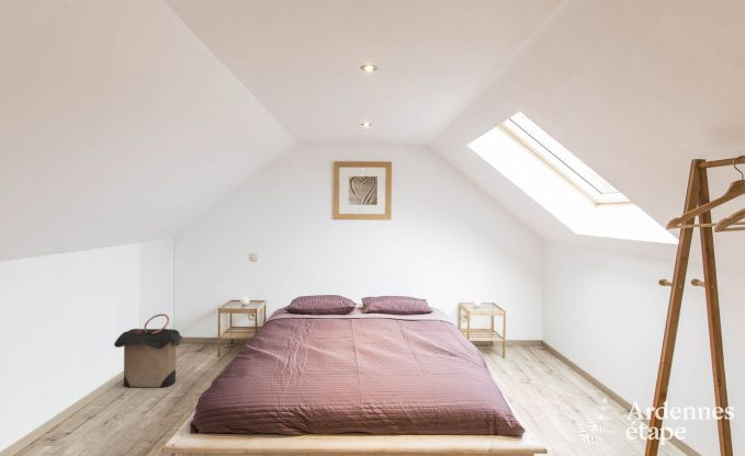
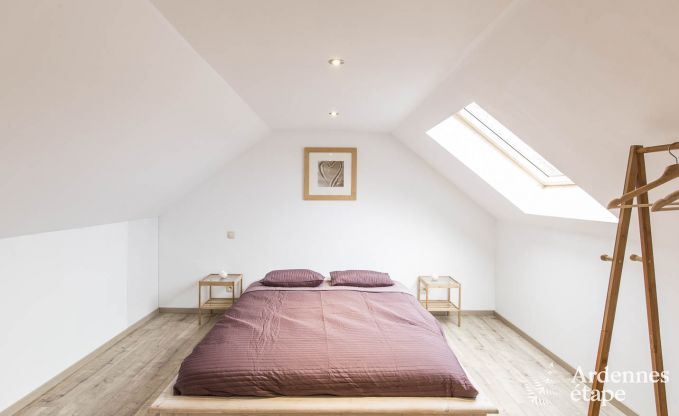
- laundry hamper (148, 350)
